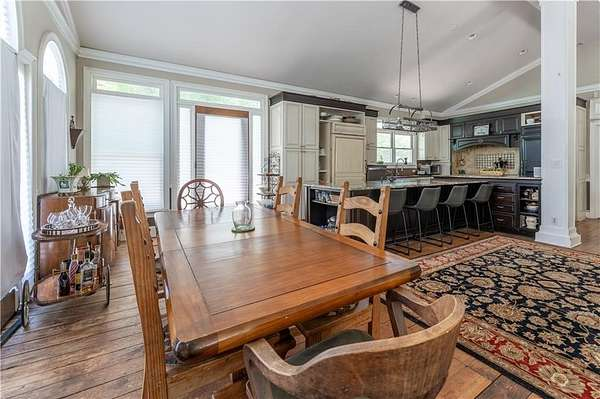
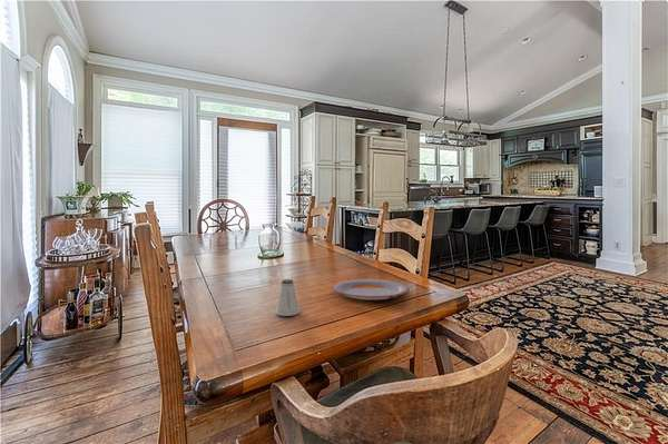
+ plate (370, 289)
+ saltshaker (287, 296)
